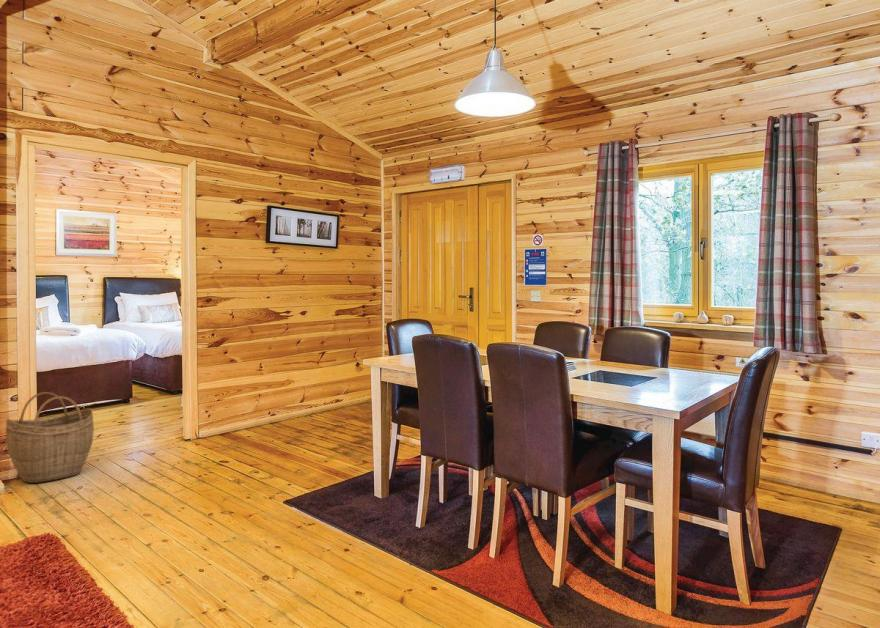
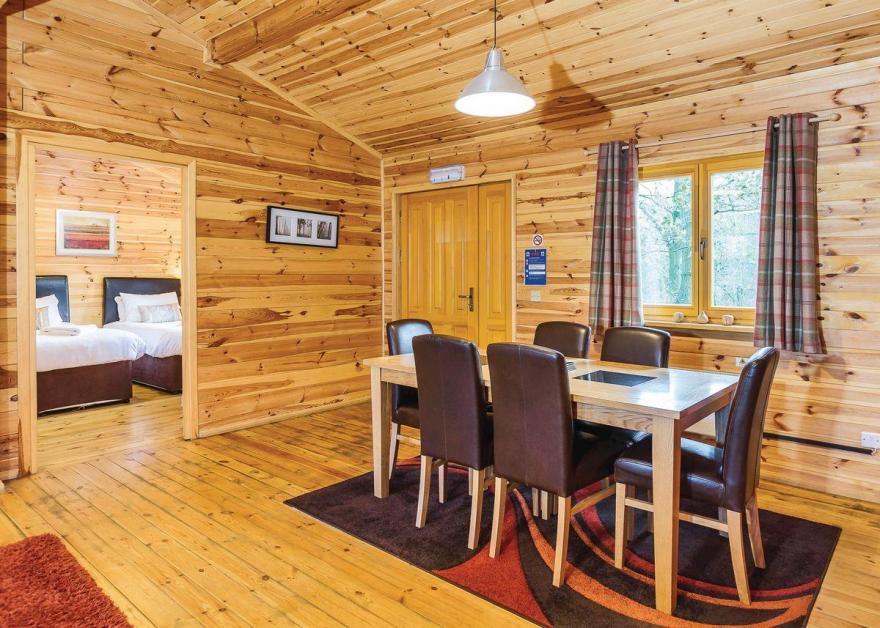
- woven basket (51, 435)
